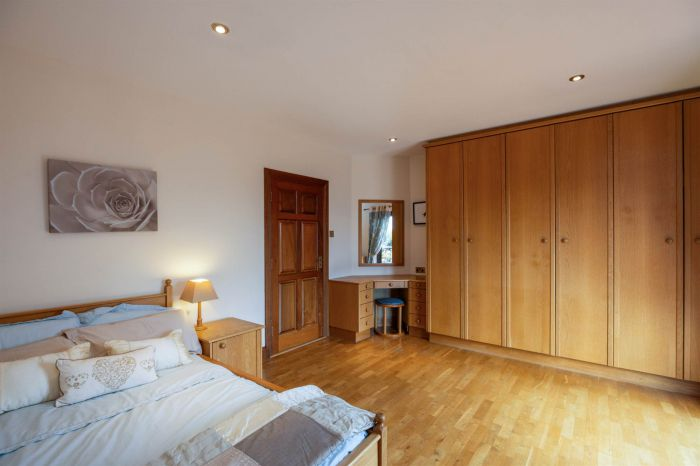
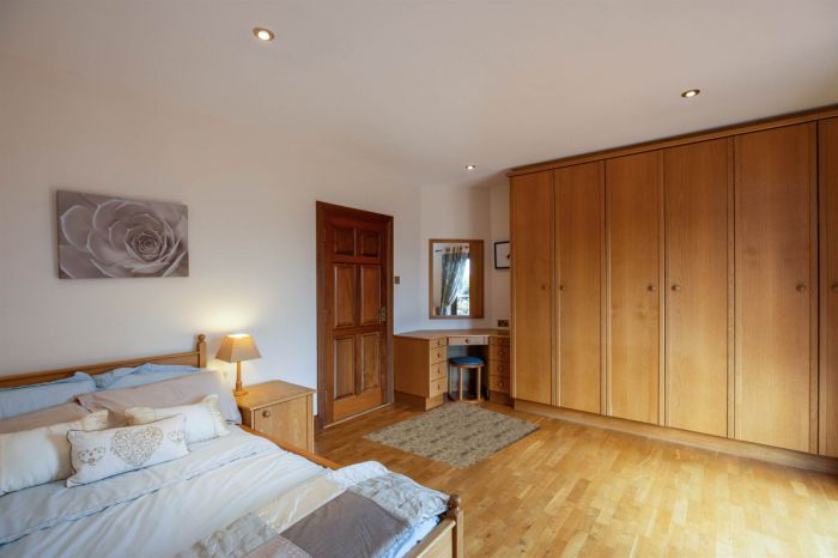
+ rug (443, 436)
